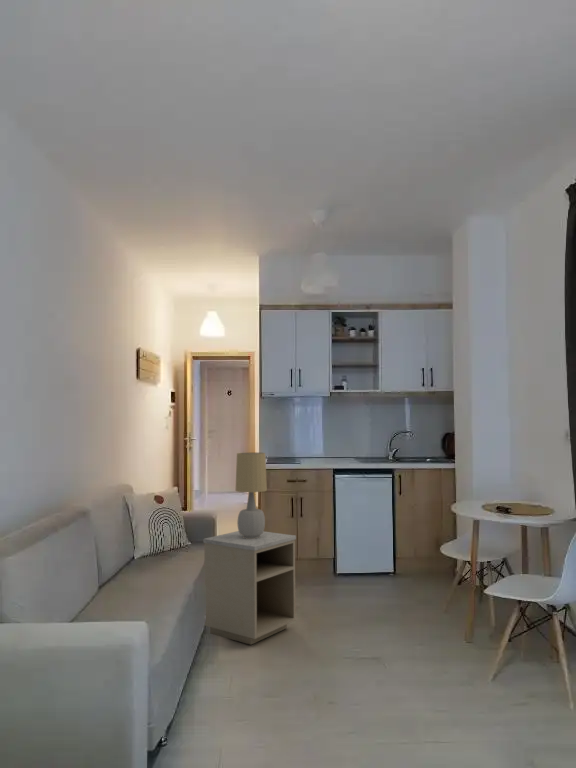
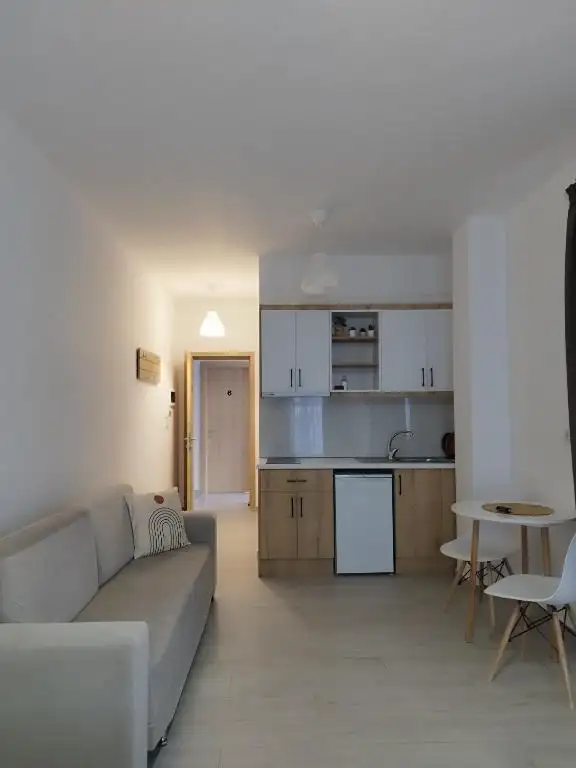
- nightstand (250, 583)
- table lamp (251, 494)
